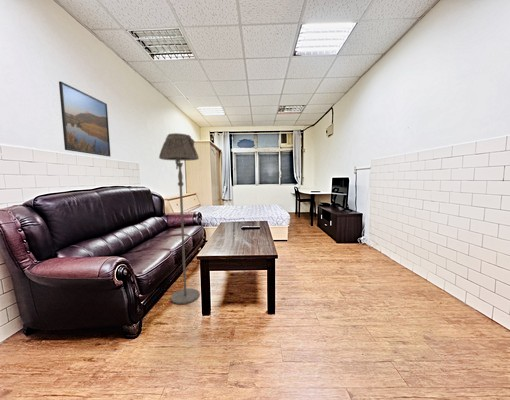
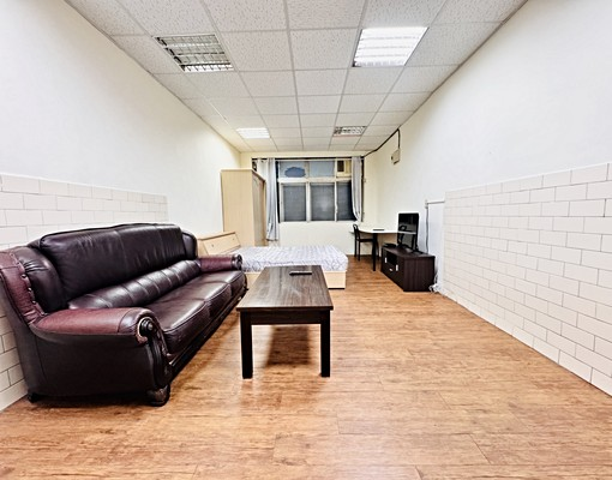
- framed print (88, 124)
- floor lamp (182, 218)
